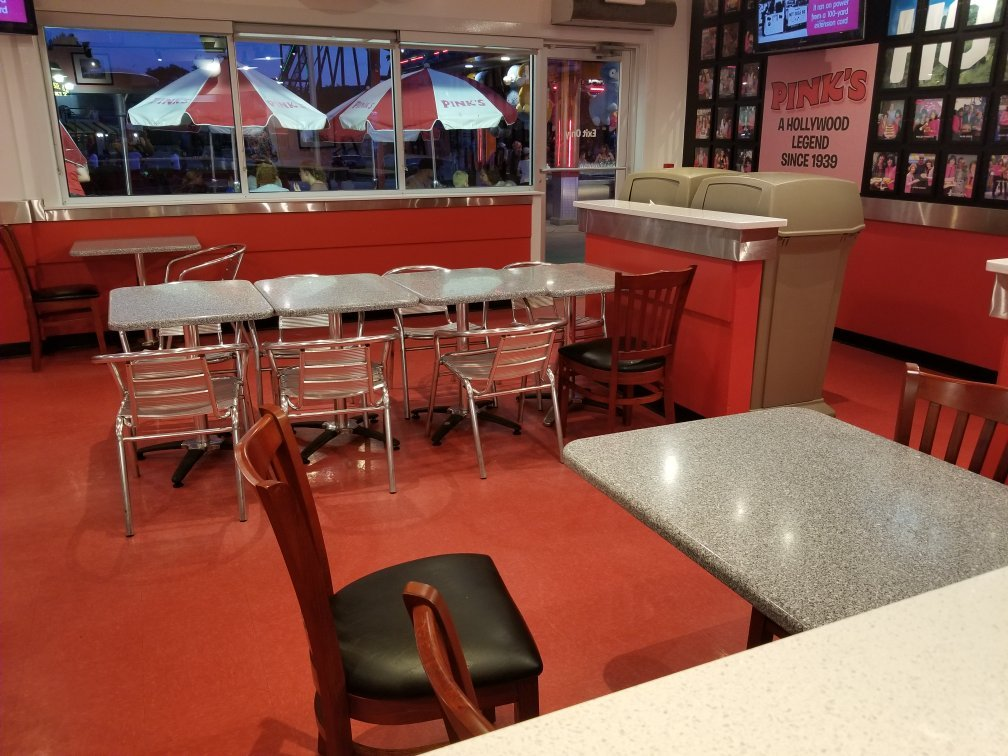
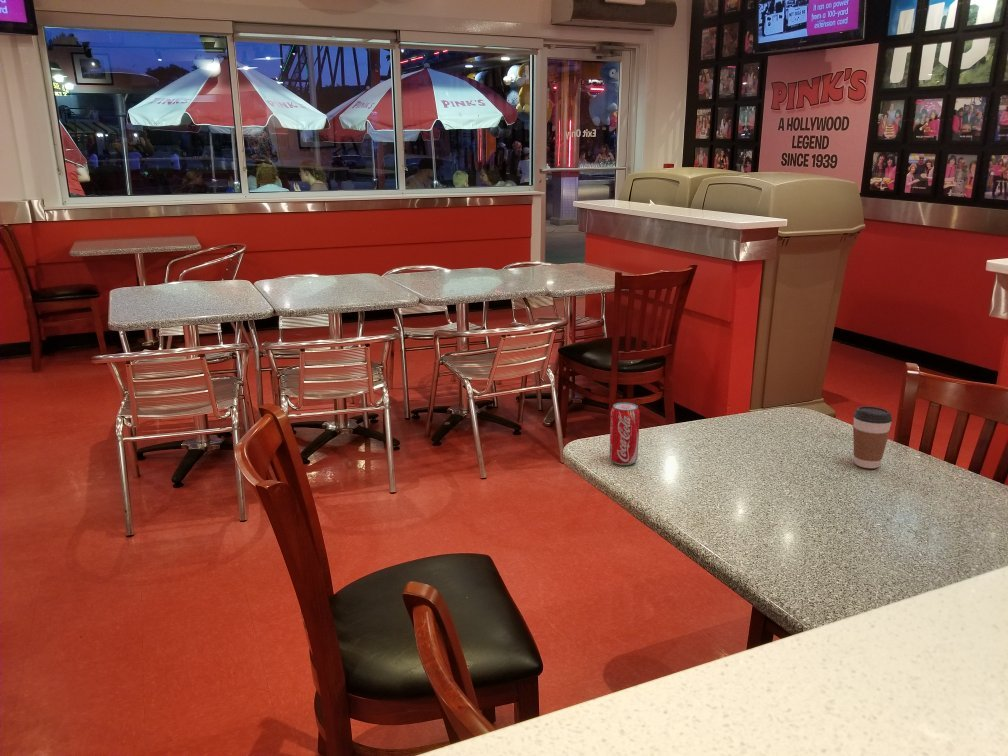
+ beverage can (624, 433)
+ coffee cup (870, 437)
